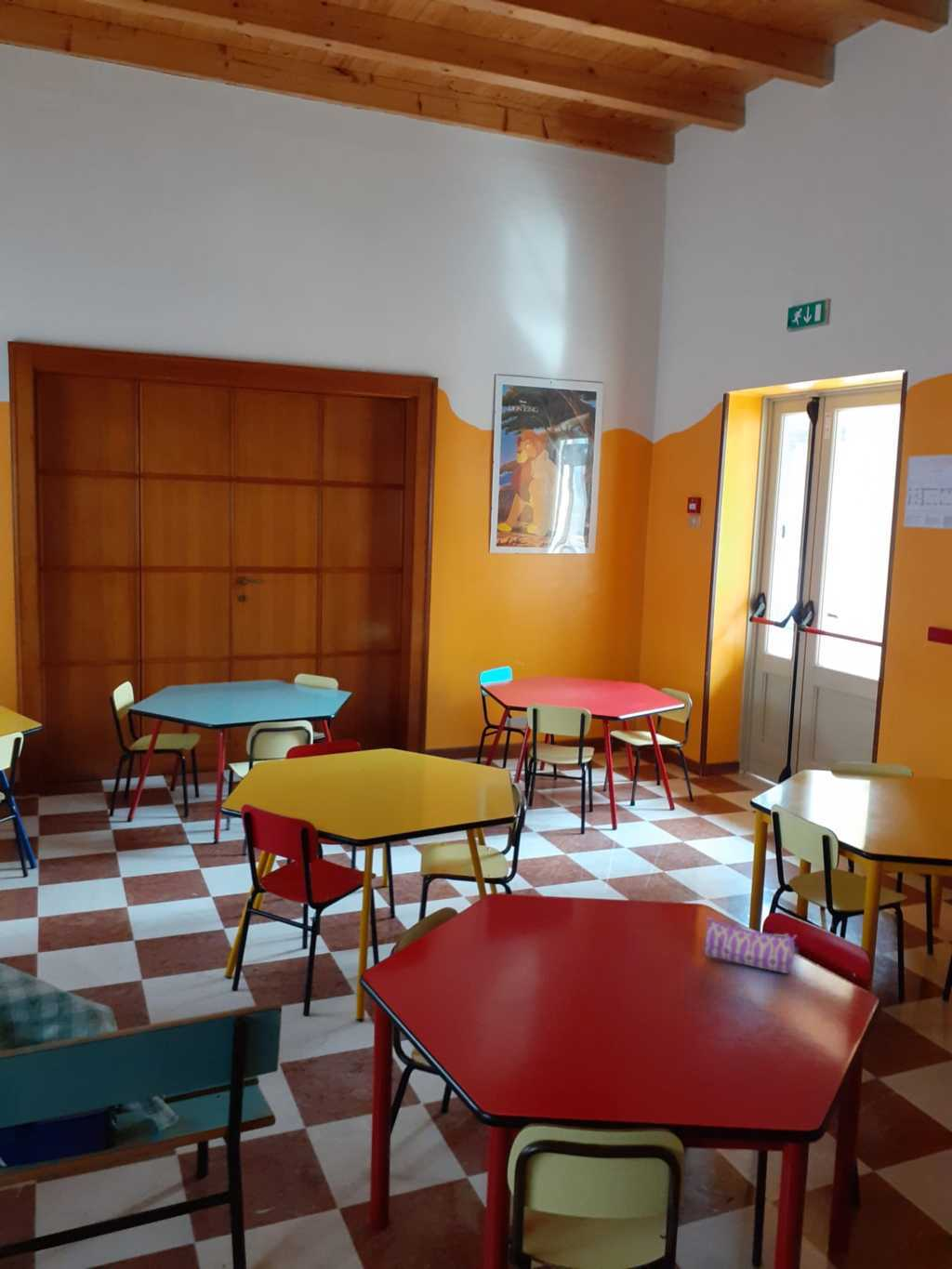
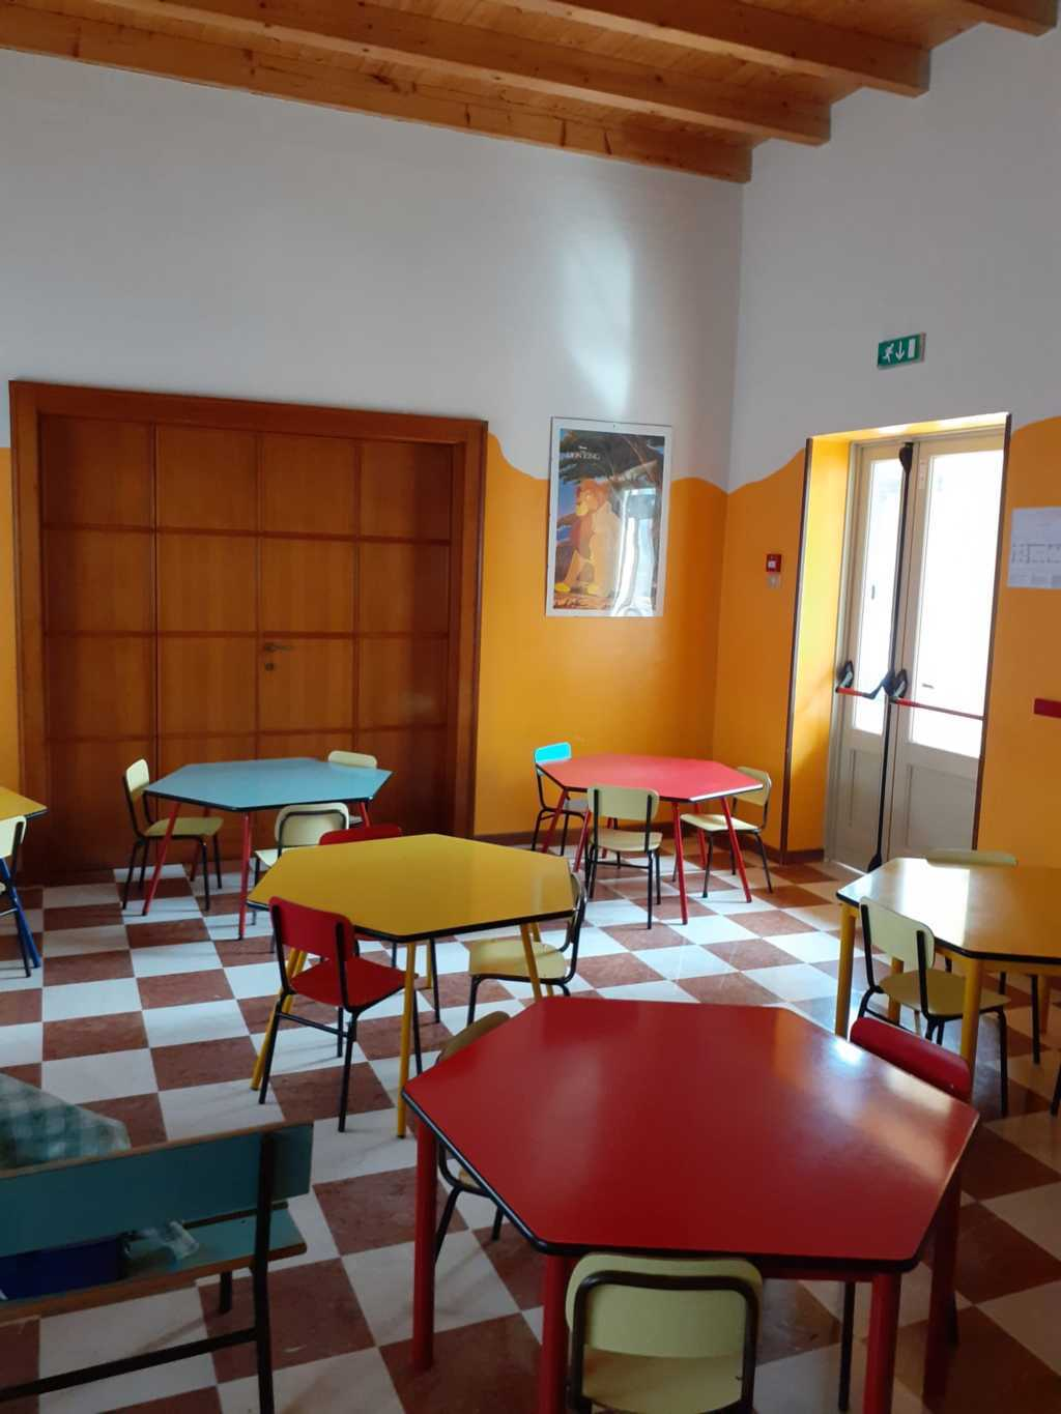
- pencil case (749, 945)
